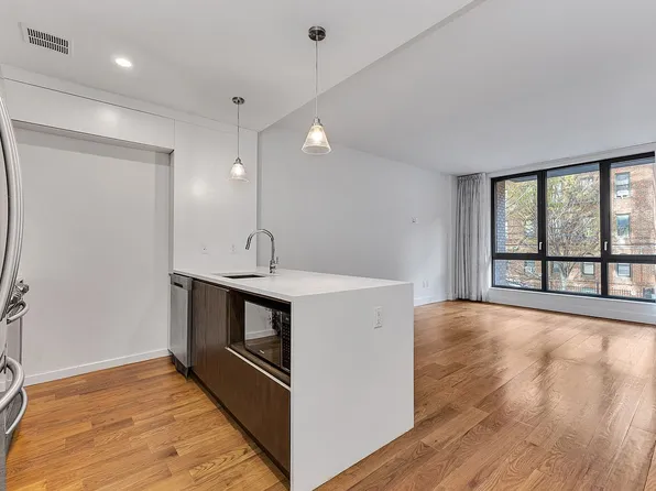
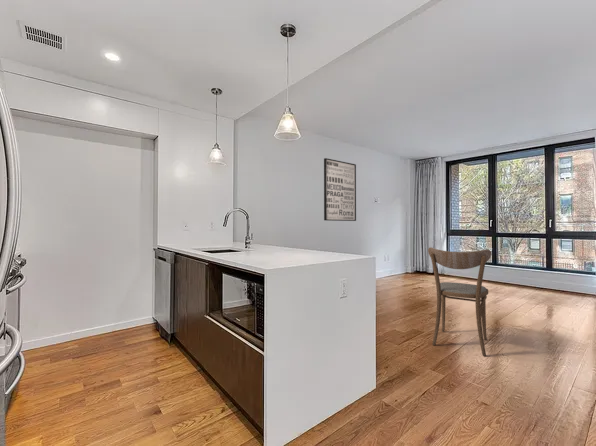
+ wall art (340, 191)
+ dining chair (460, 295)
